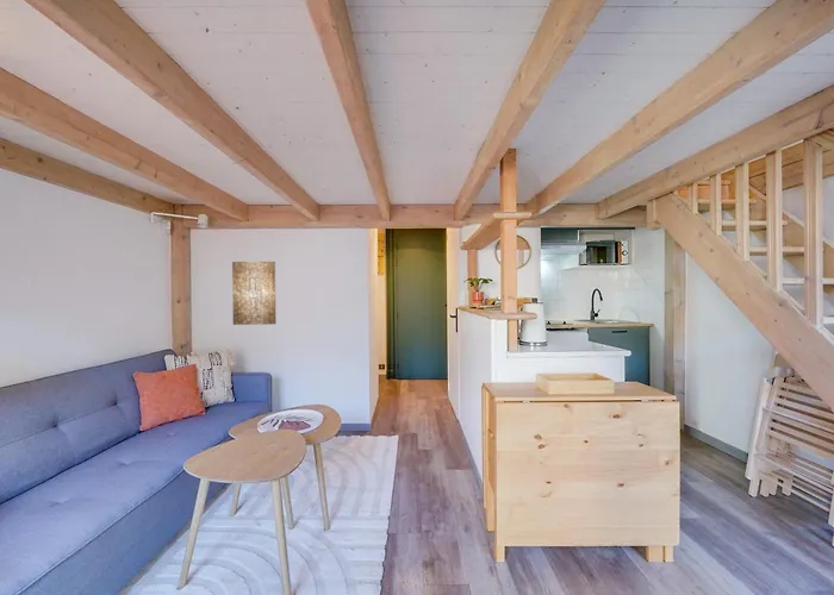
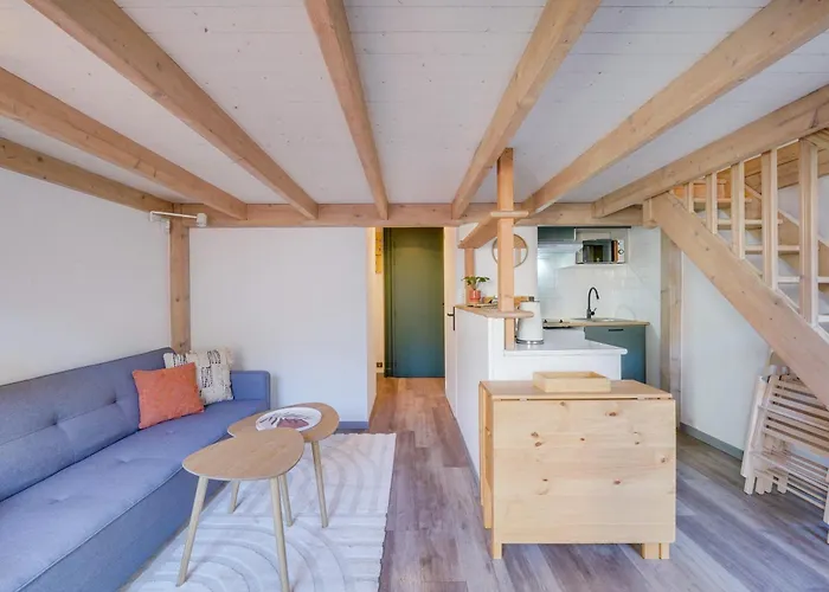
- wall art (254, 293)
